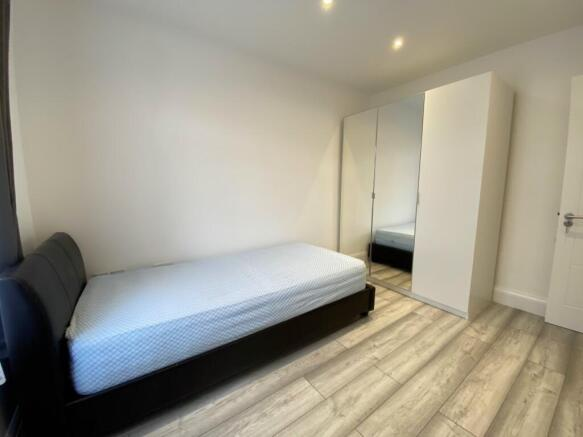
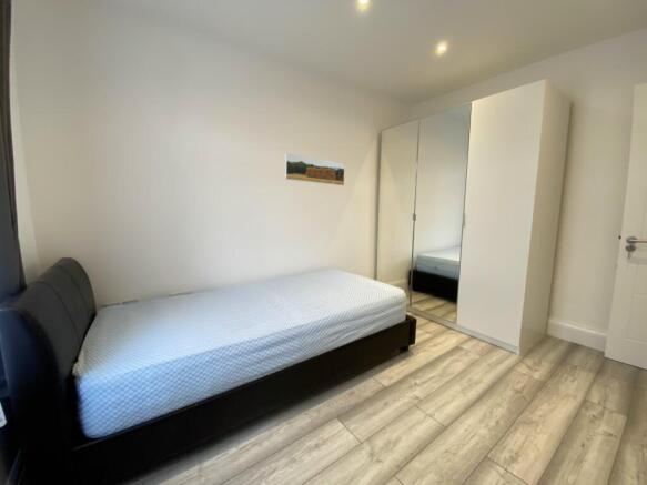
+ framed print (316, 170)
